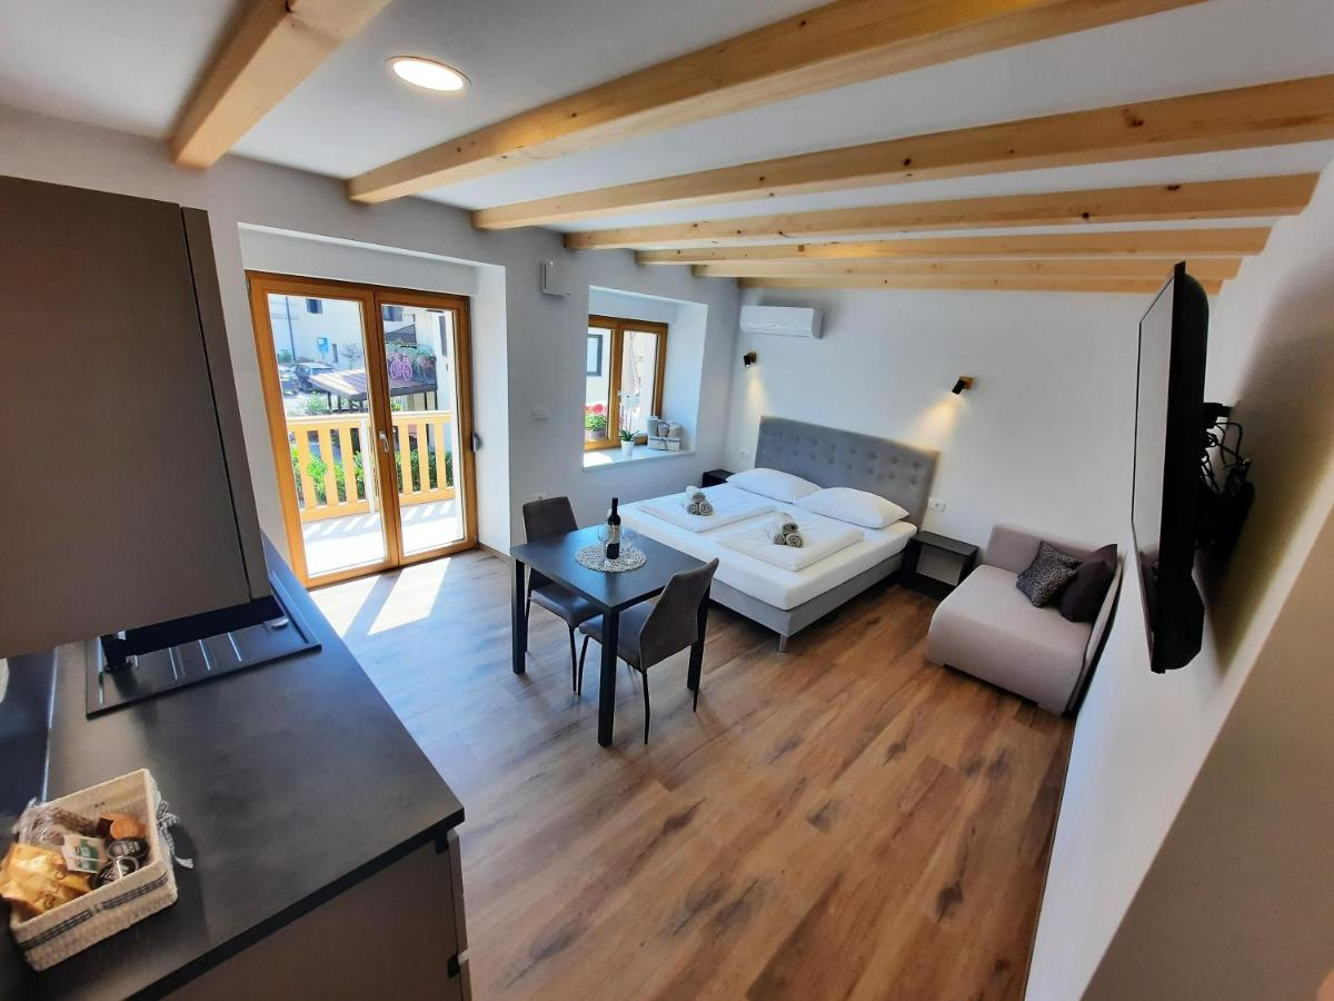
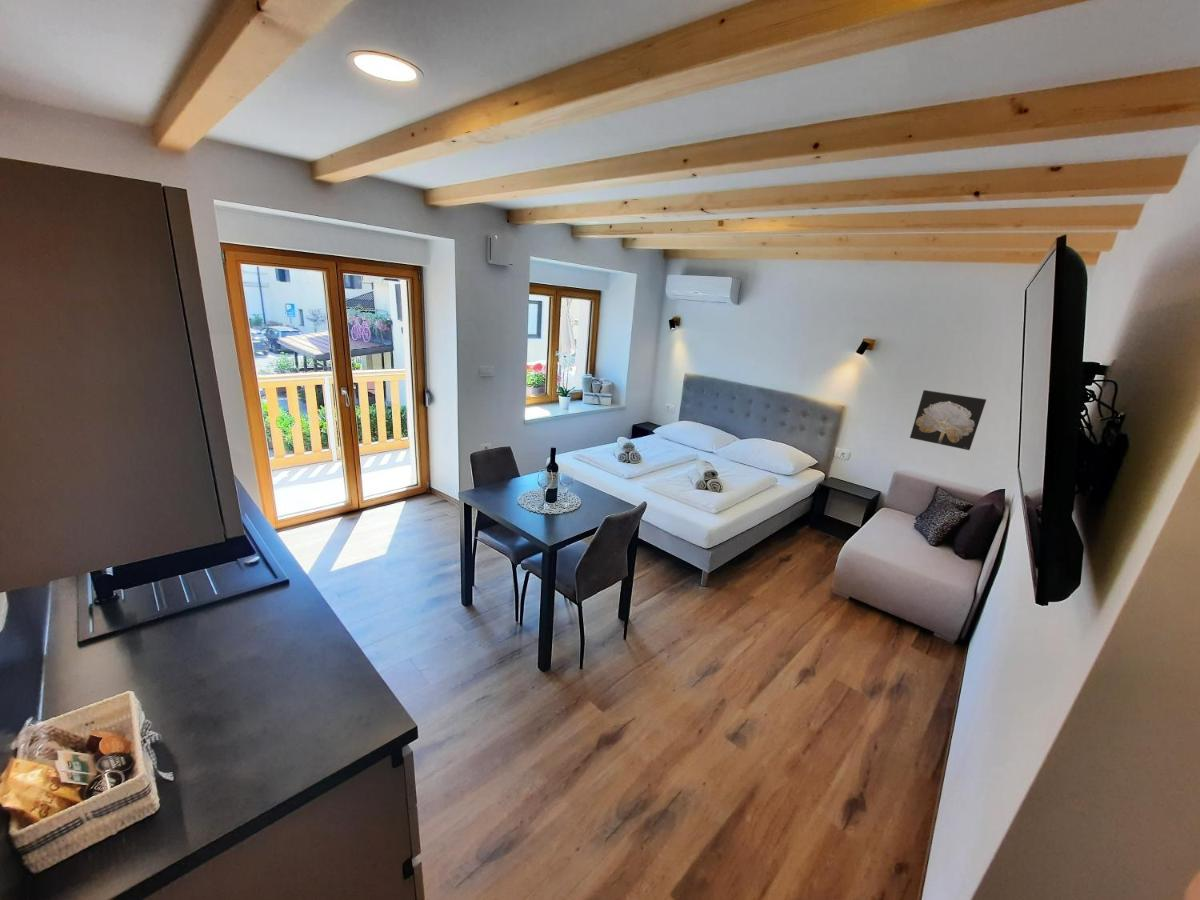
+ wall art (946, 419)
